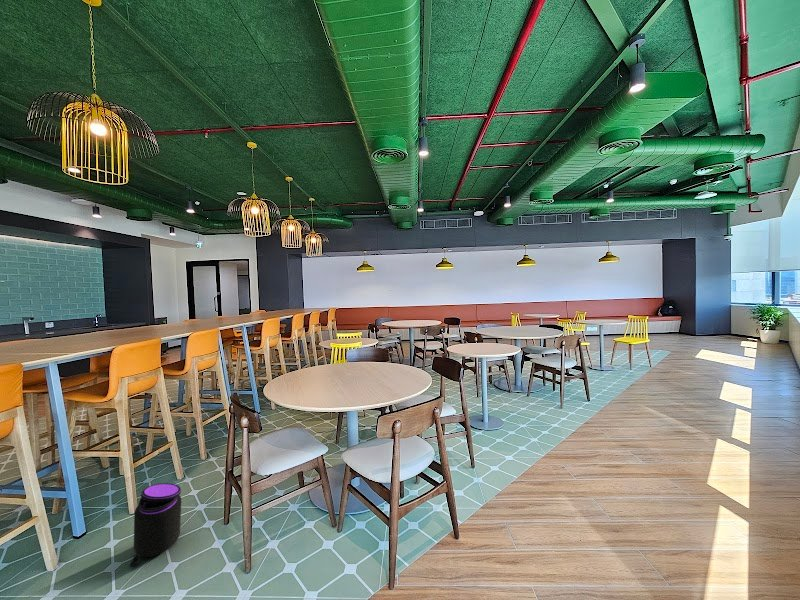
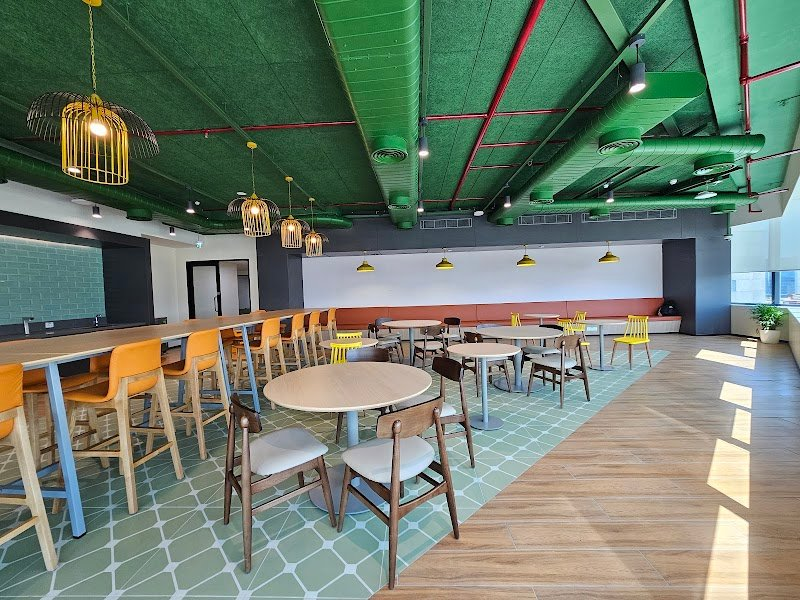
- trash can (160, 516)
